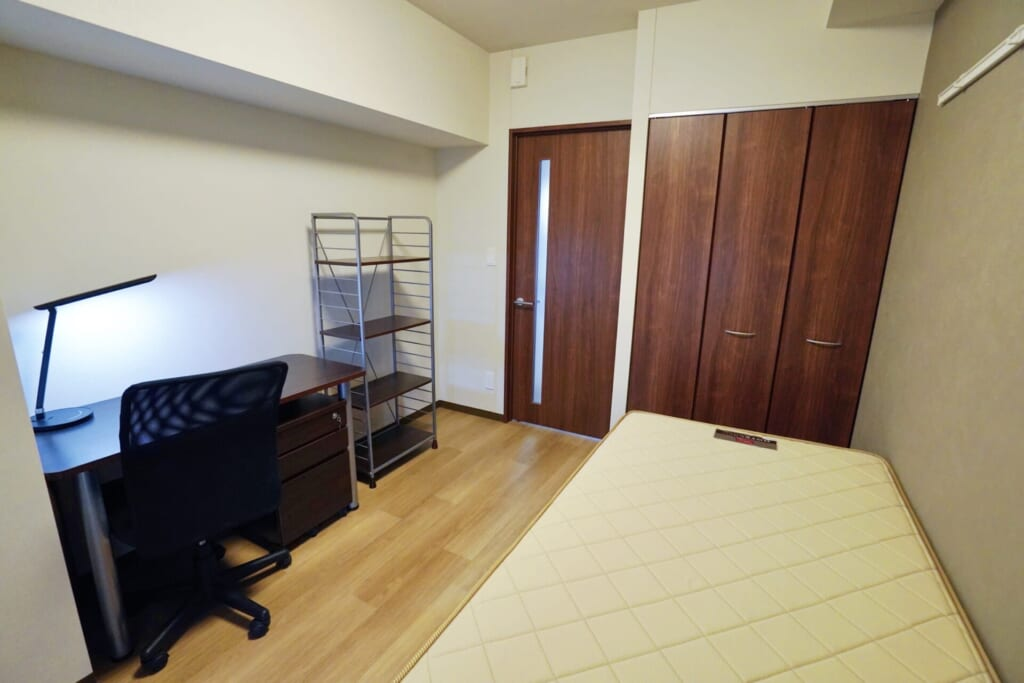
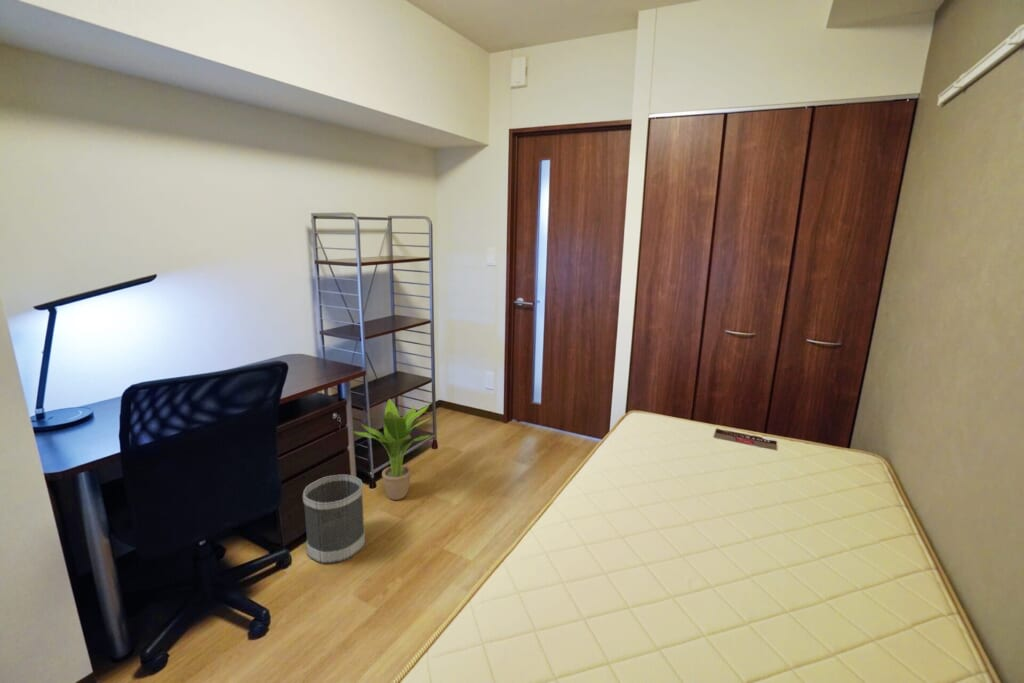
+ wastebasket (335, 516)
+ potted plant (404, 448)
